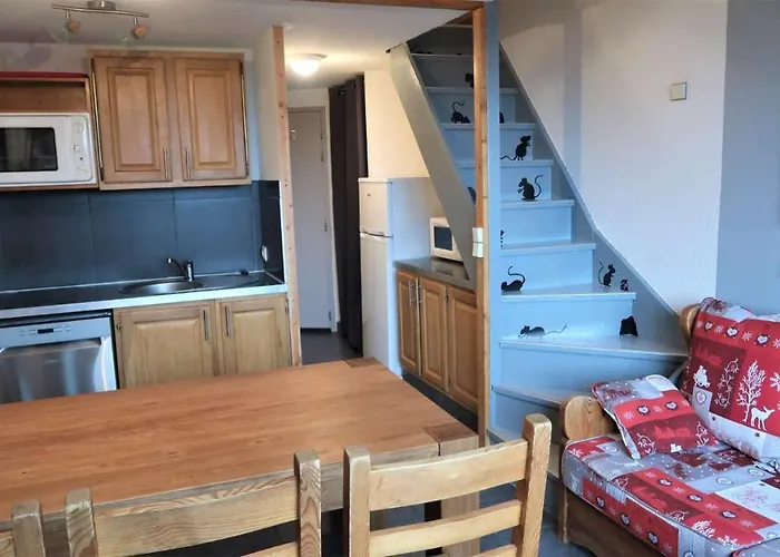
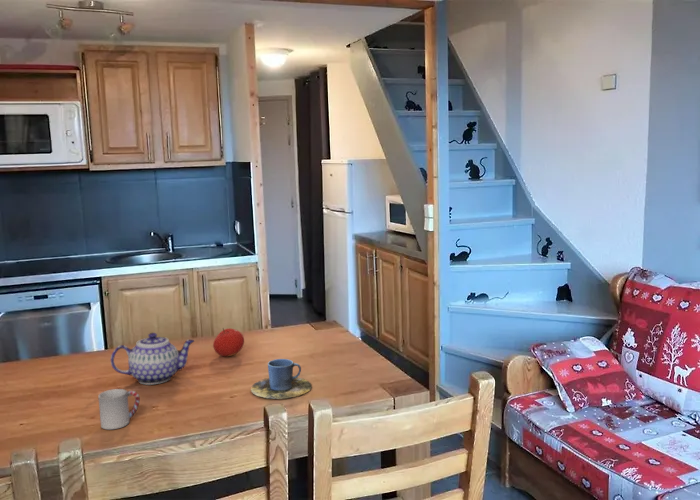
+ fruit (228, 341)
+ teapot (153, 356)
+ cup (280, 375)
+ cup (120, 407)
